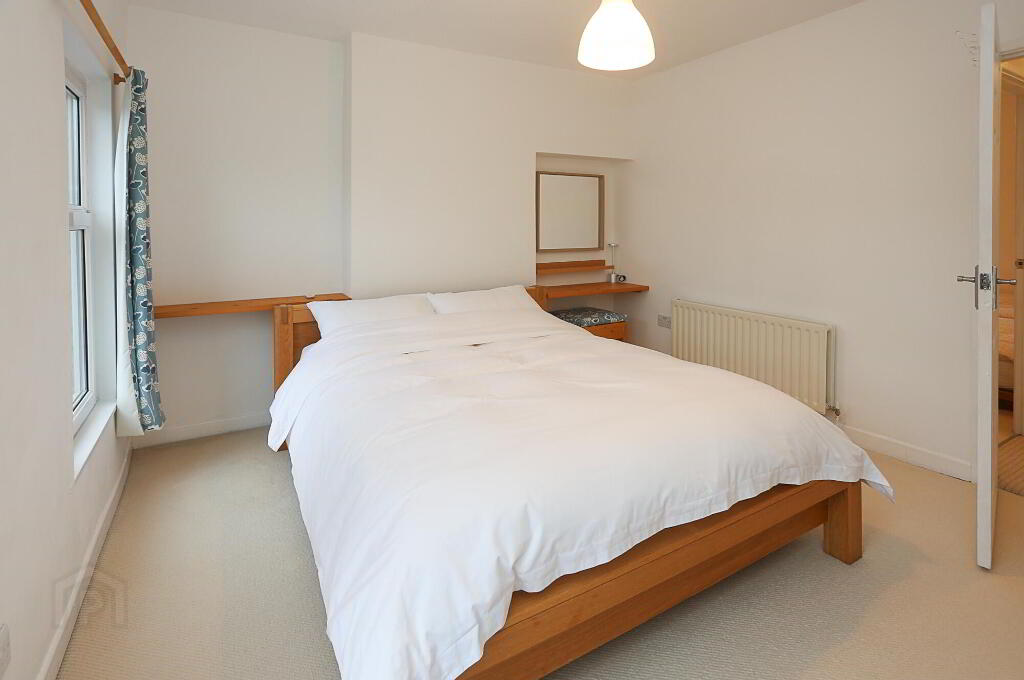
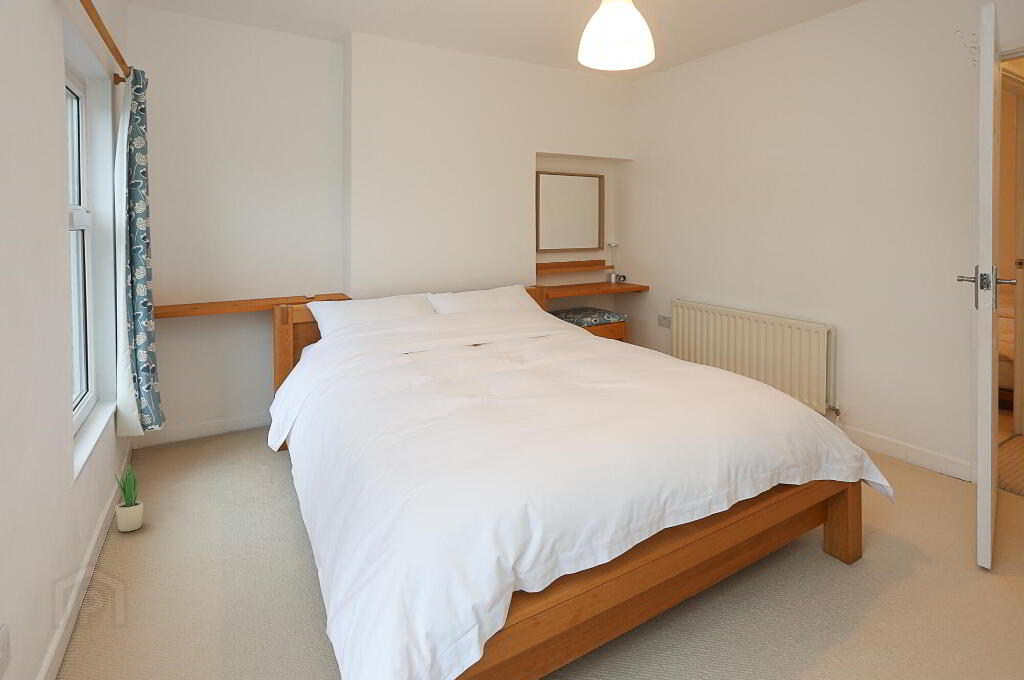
+ potted plant (129, 493)
